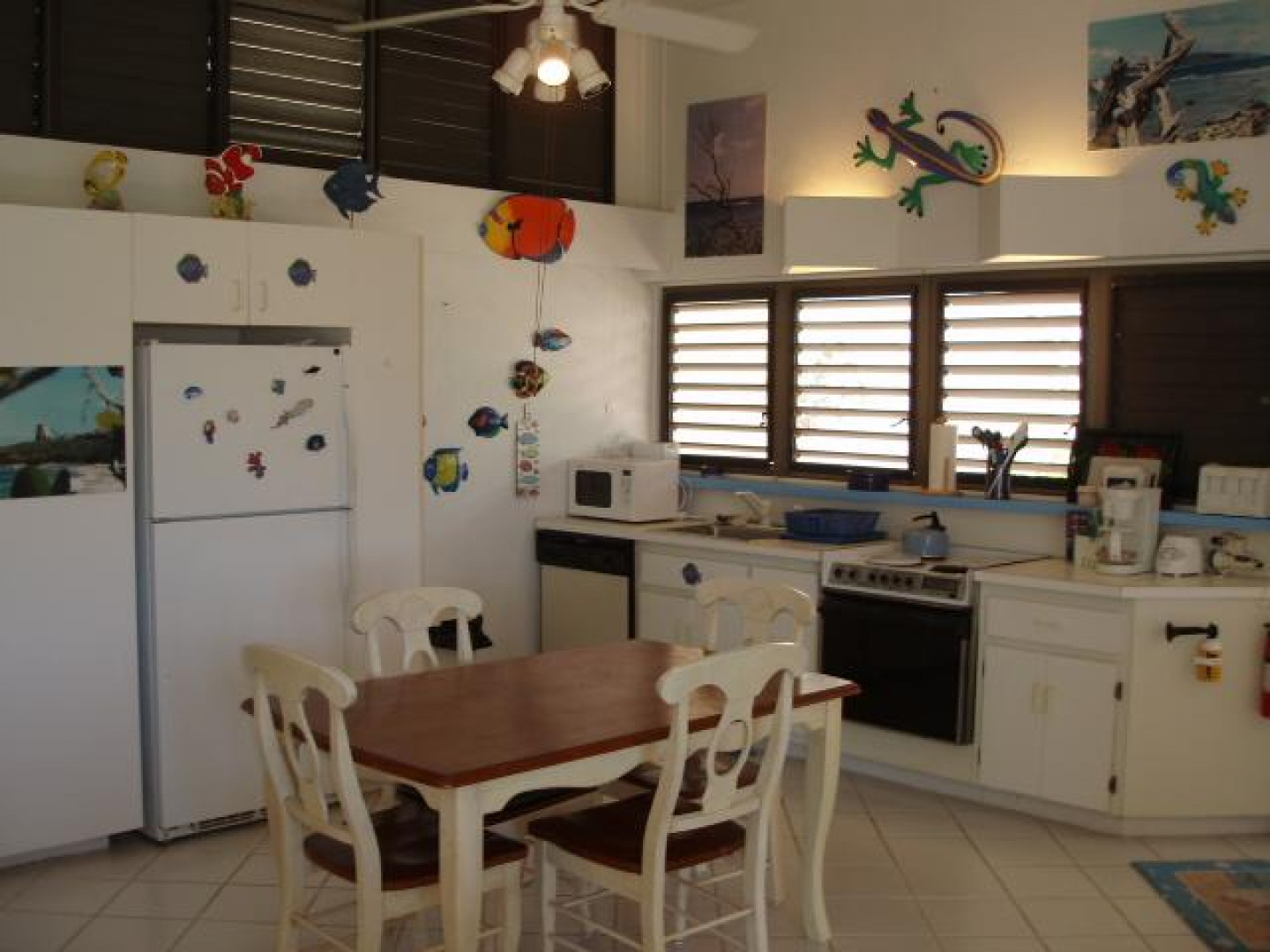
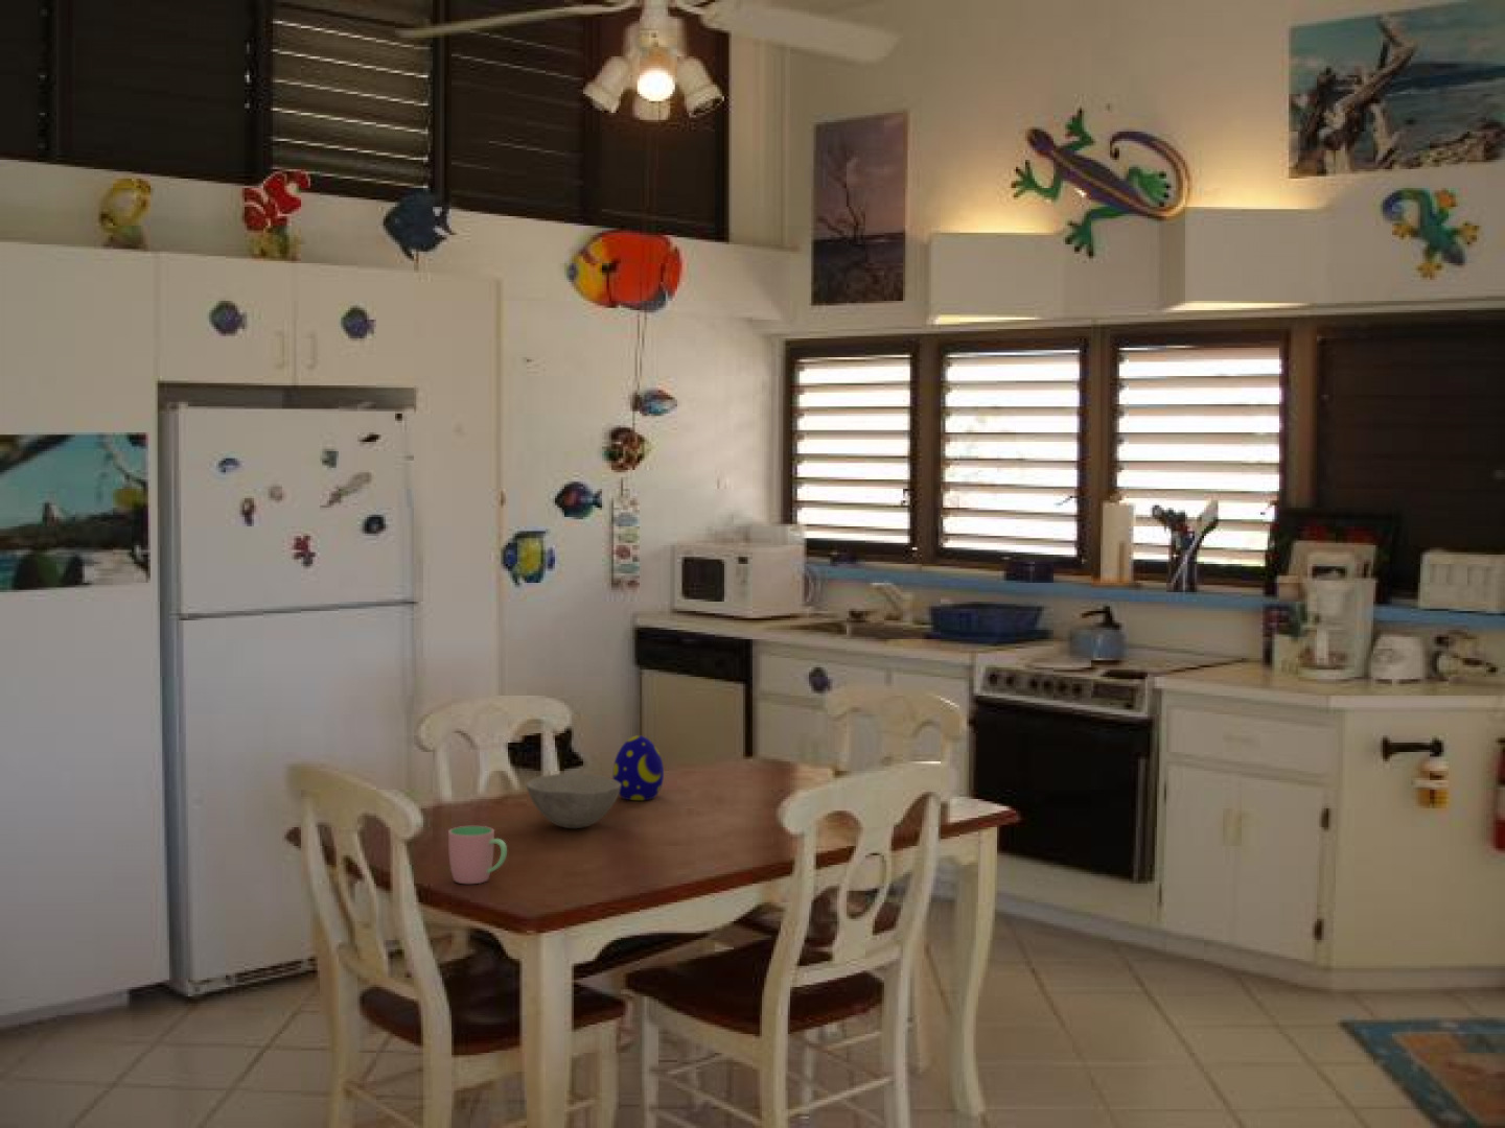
+ bowl (572, 805)
+ decorative egg (638, 767)
+ cup (478, 855)
